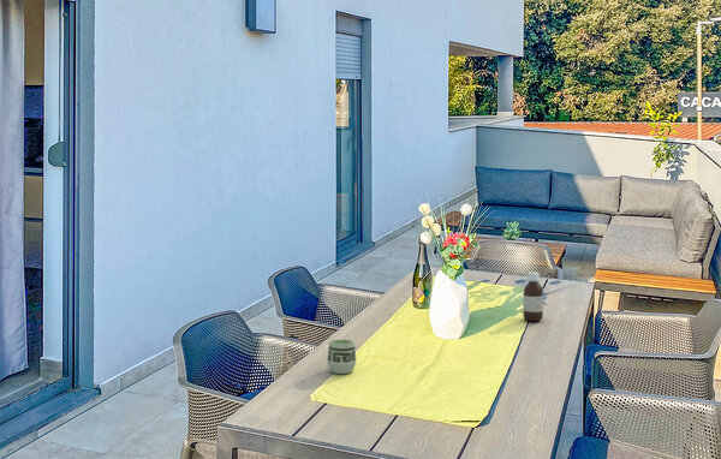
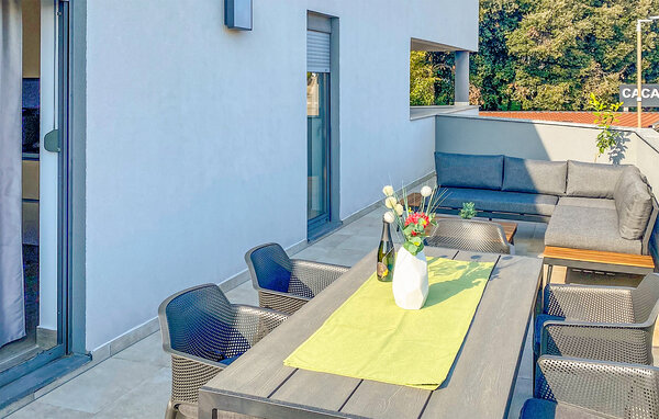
- bottle (532, 296)
- cup (341, 356)
